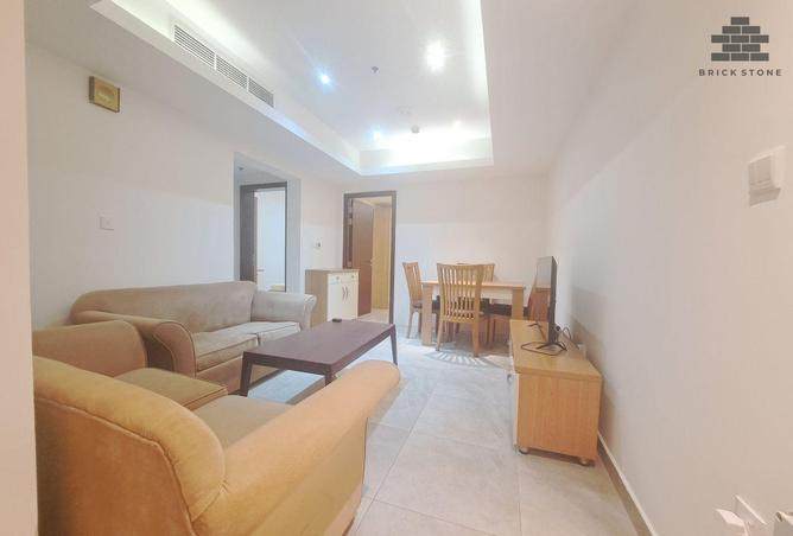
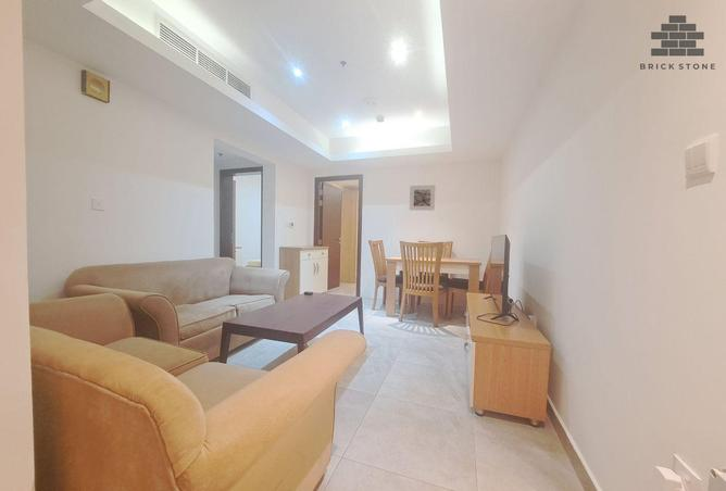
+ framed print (422, 198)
